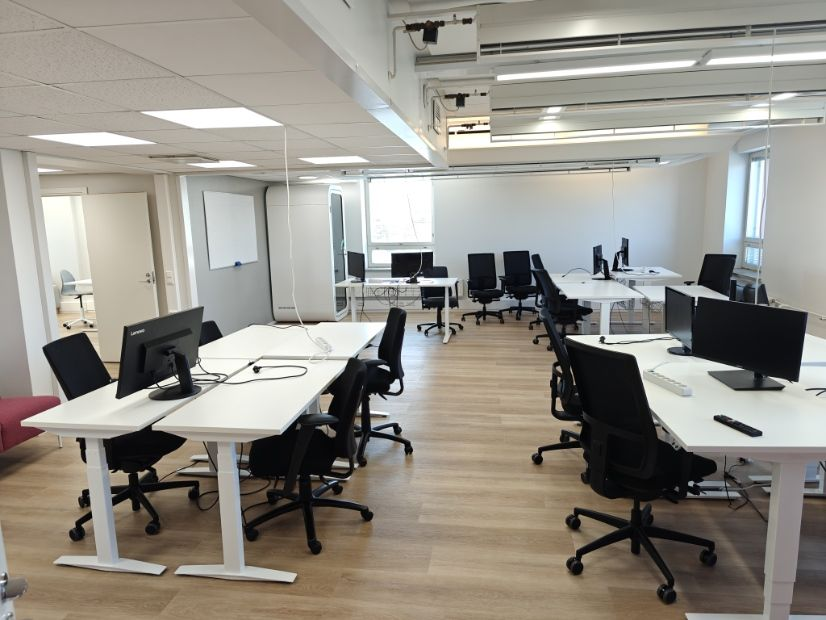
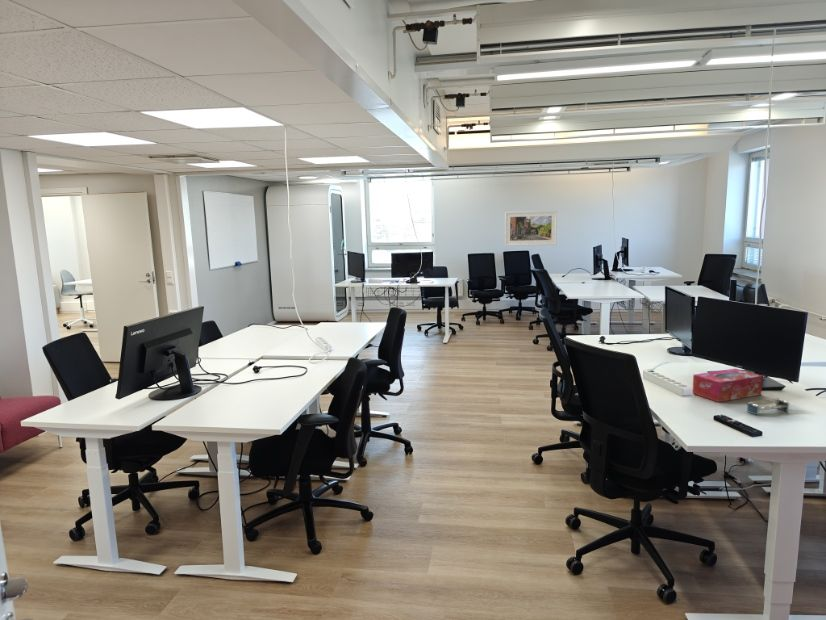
+ shelf (767, 406)
+ tissue box (727, 384)
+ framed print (530, 228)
